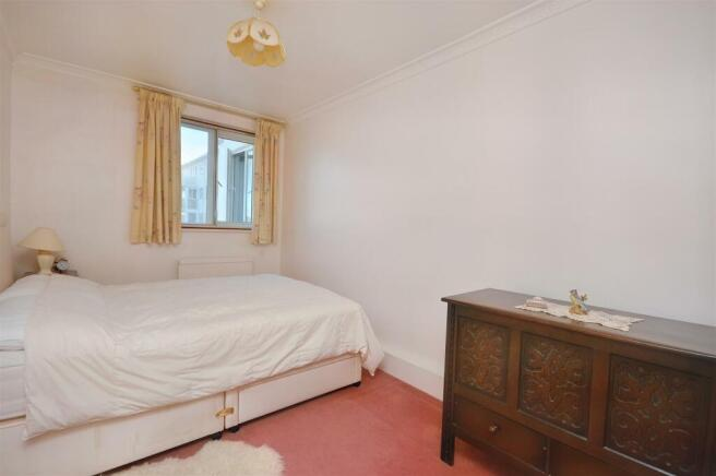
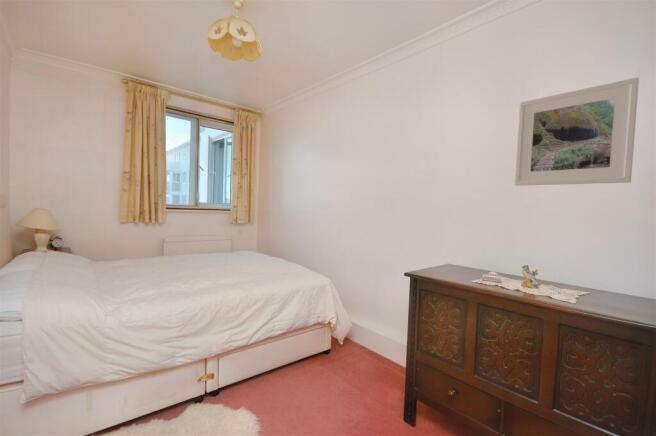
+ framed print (569, 138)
